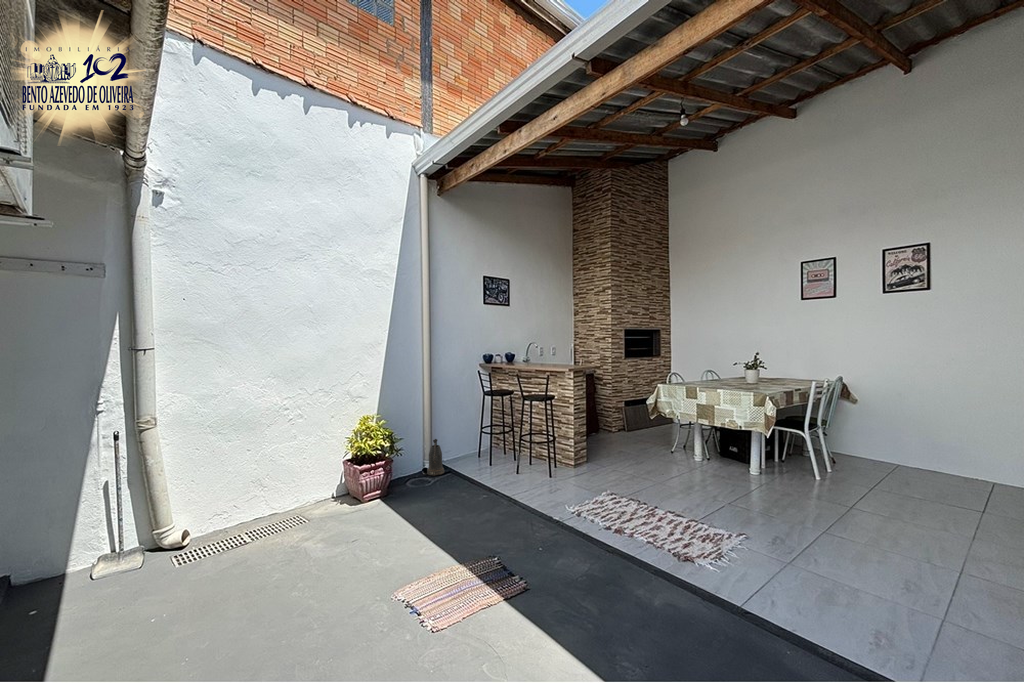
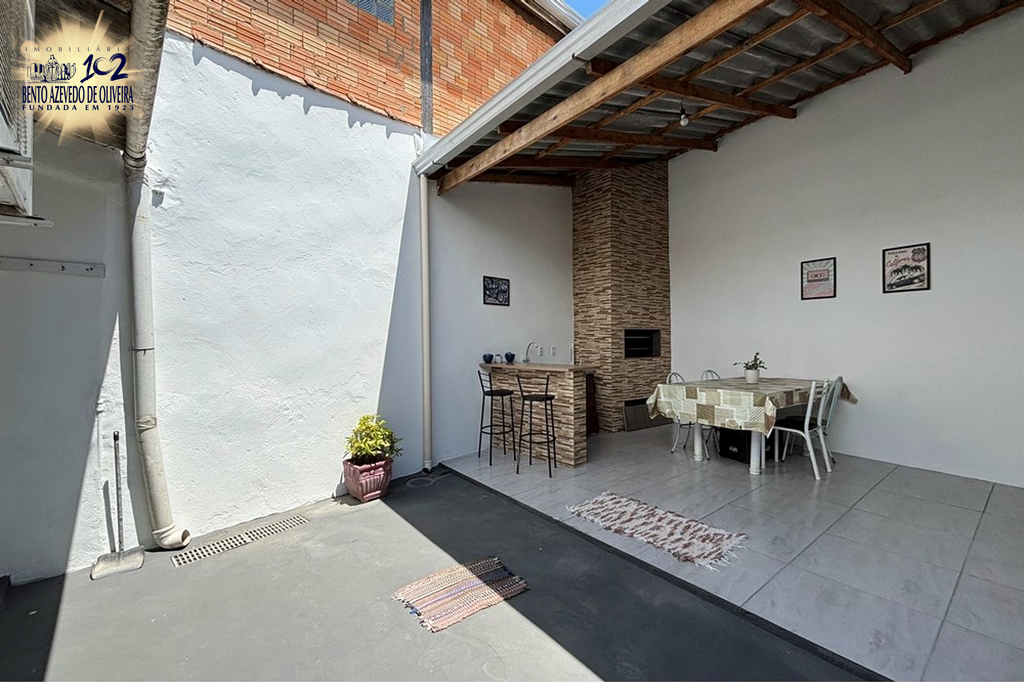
- watering can (435, 457)
